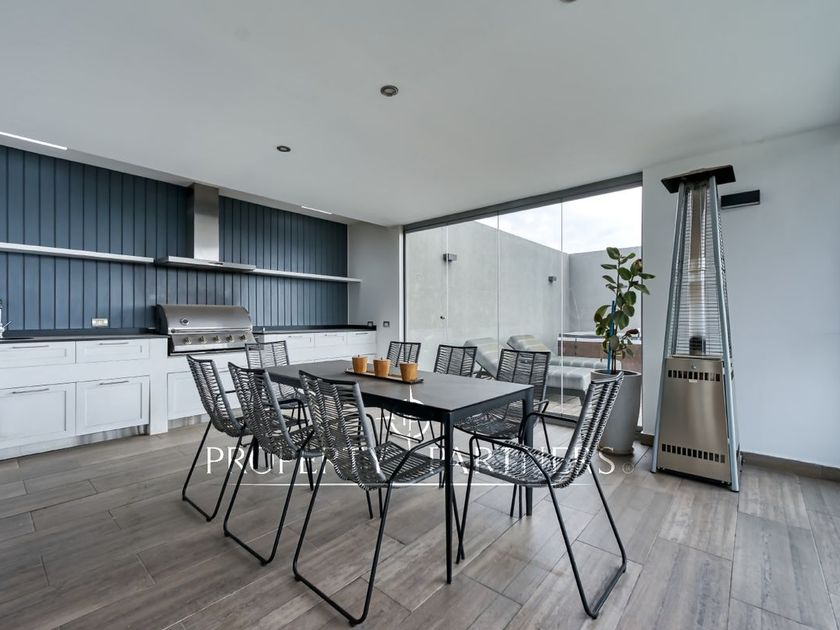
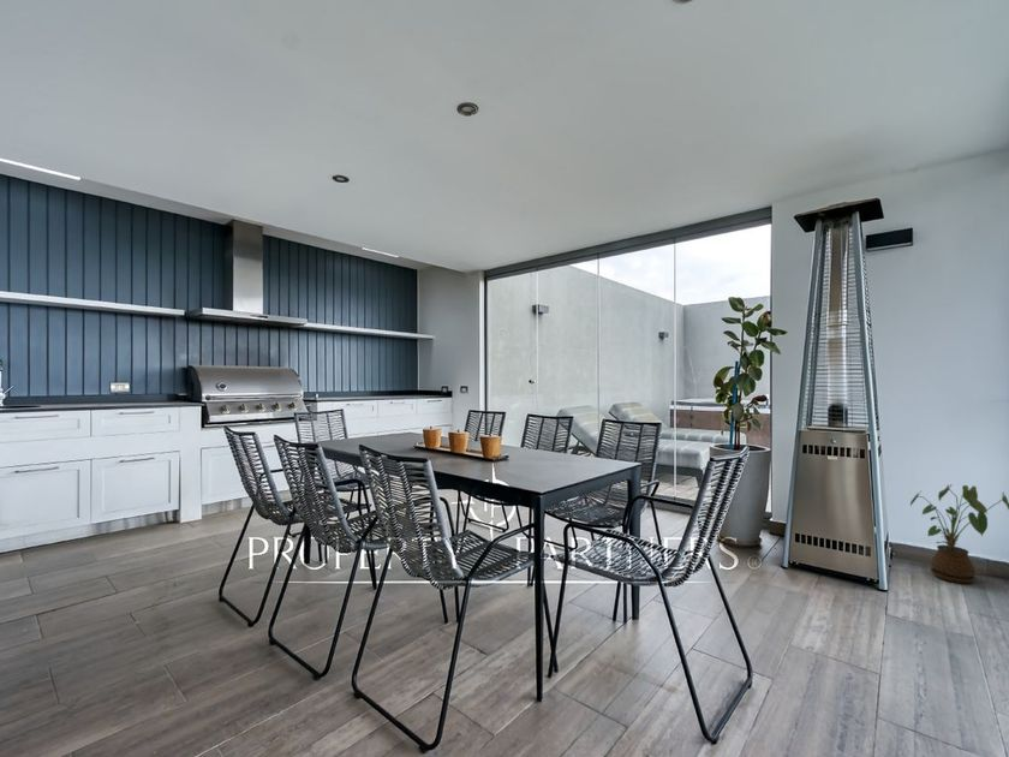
+ house plant (959, 534)
